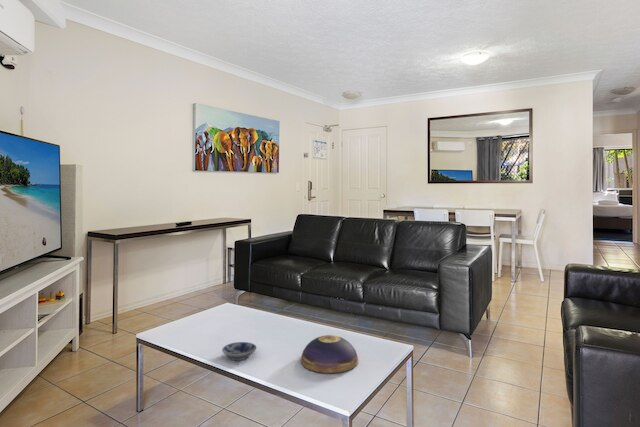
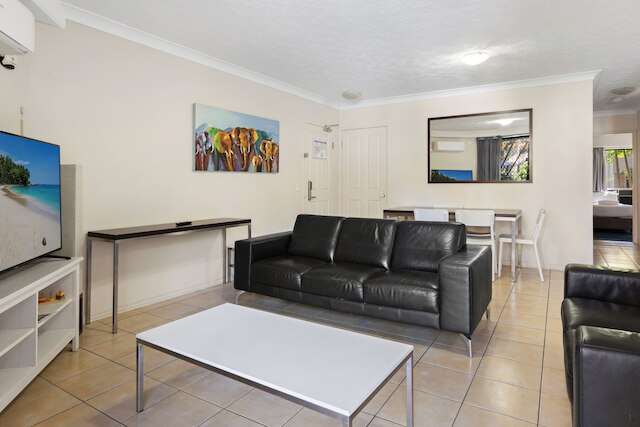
- bowl (239, 352)
- decorative bowl (329, 348)
